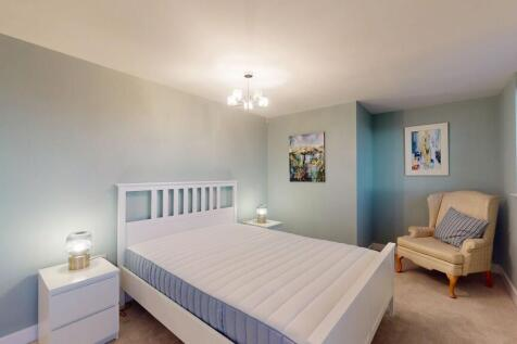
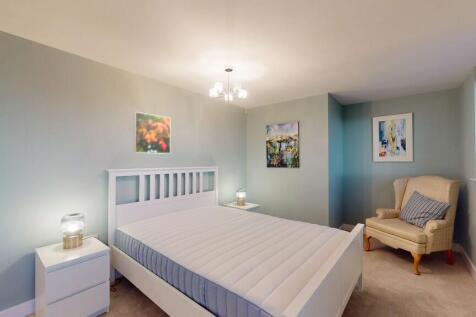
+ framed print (153, 134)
